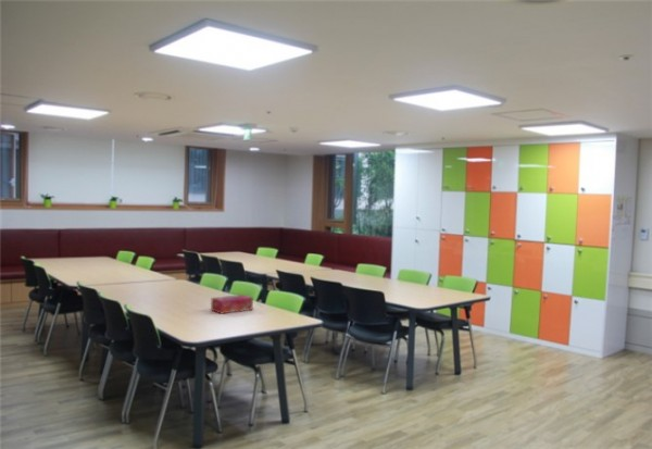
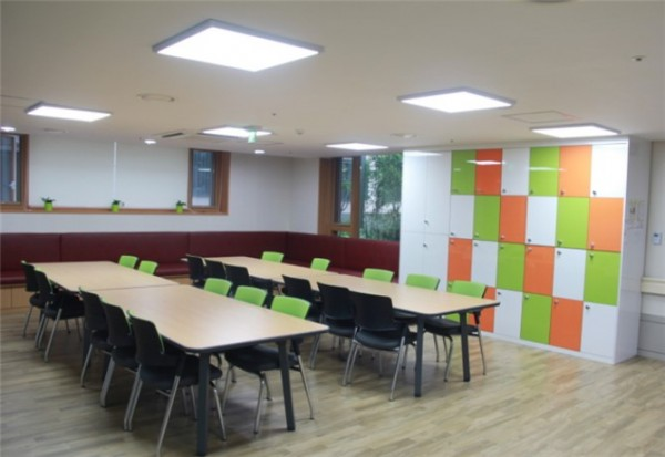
- tissue box (231, 303)
